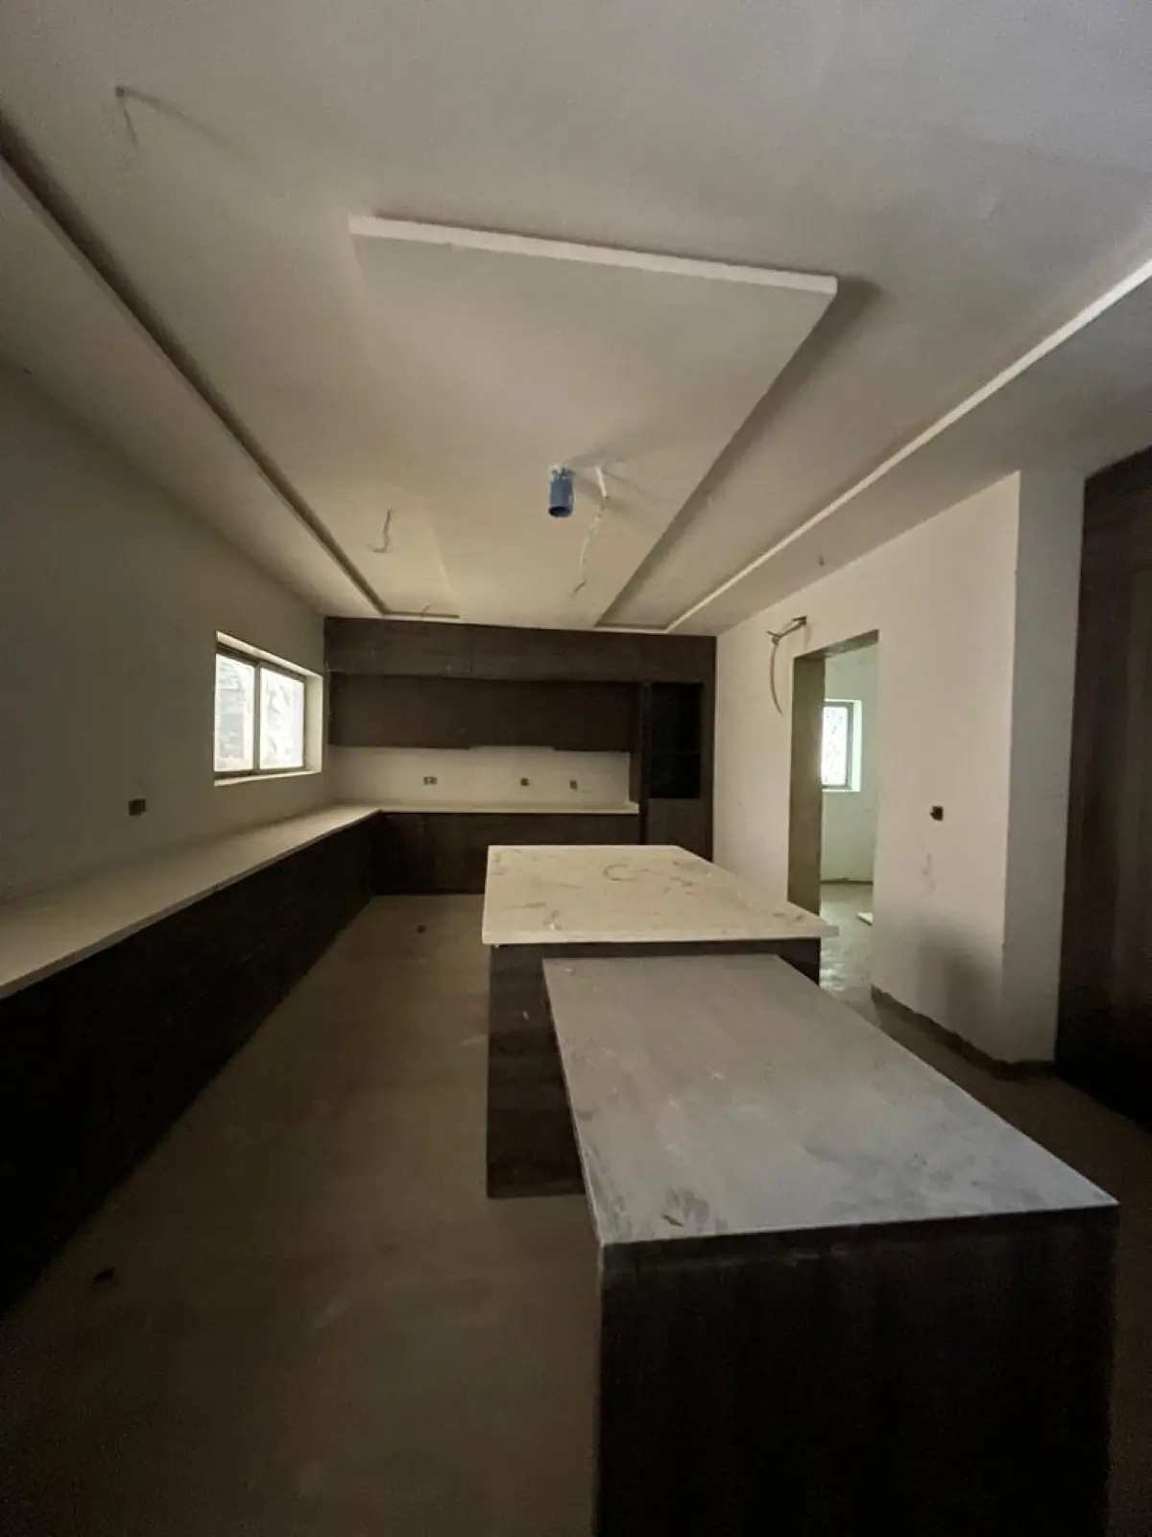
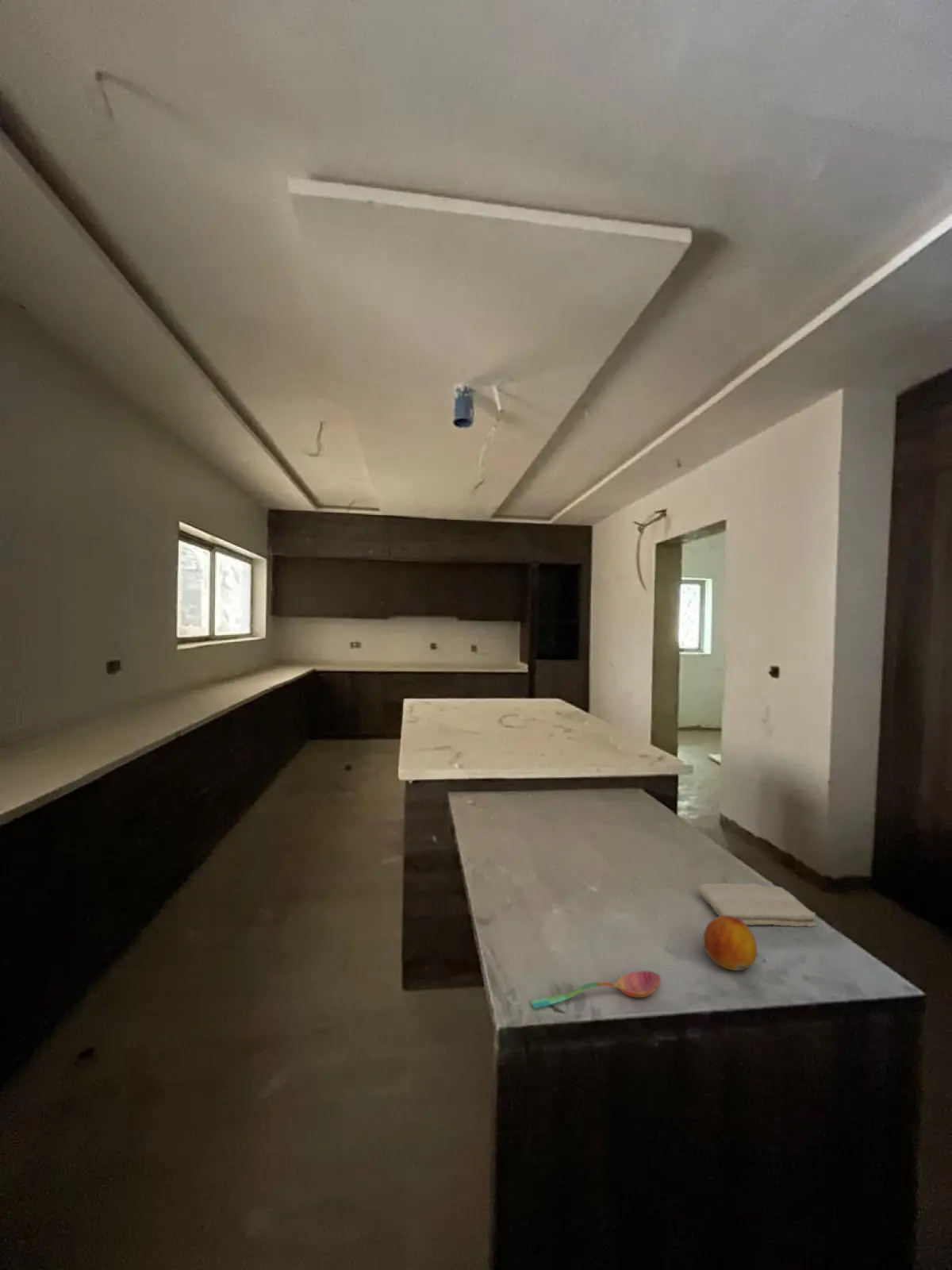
+ soupspoon (595, 987)
+ fruit (729, 941)
+ washcloth (756, 903)
